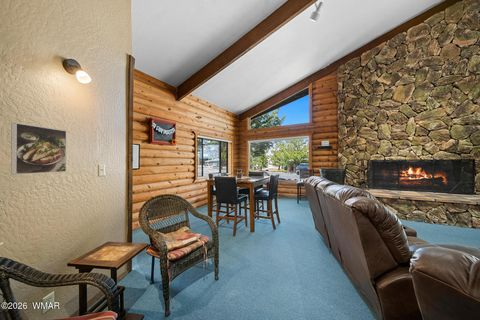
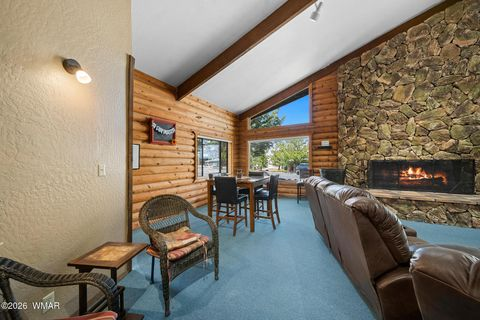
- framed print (41, 150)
